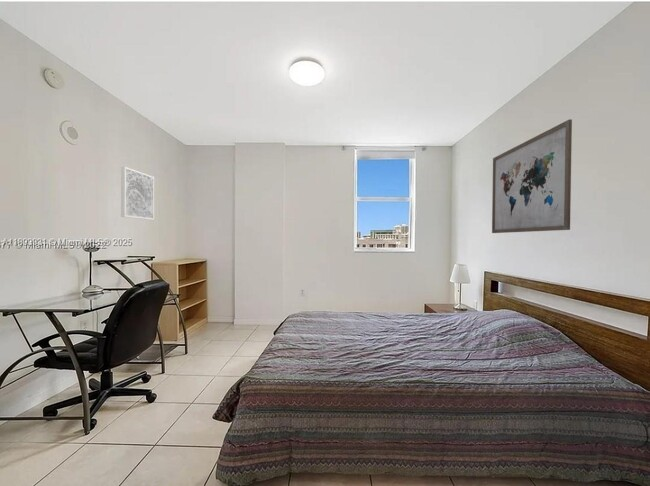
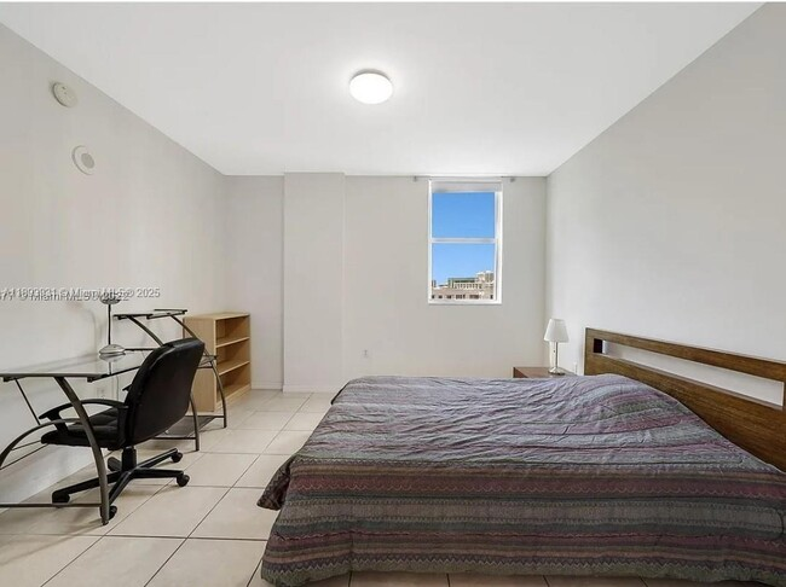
- wall art (524, 187)
- wall art (138, 195)
